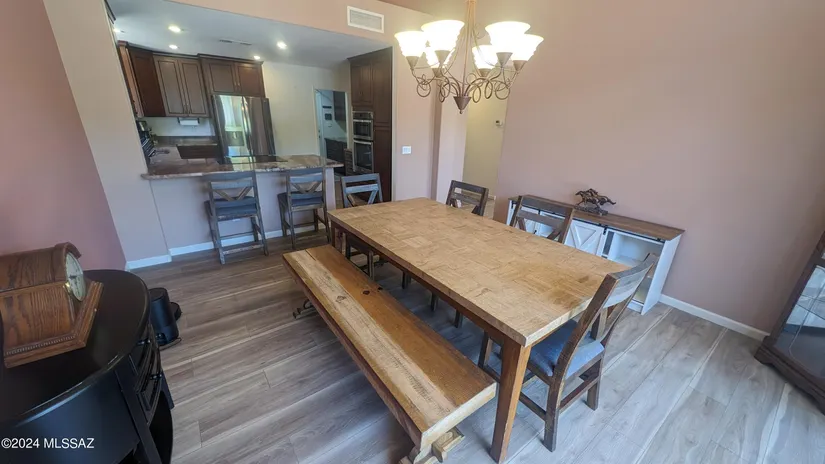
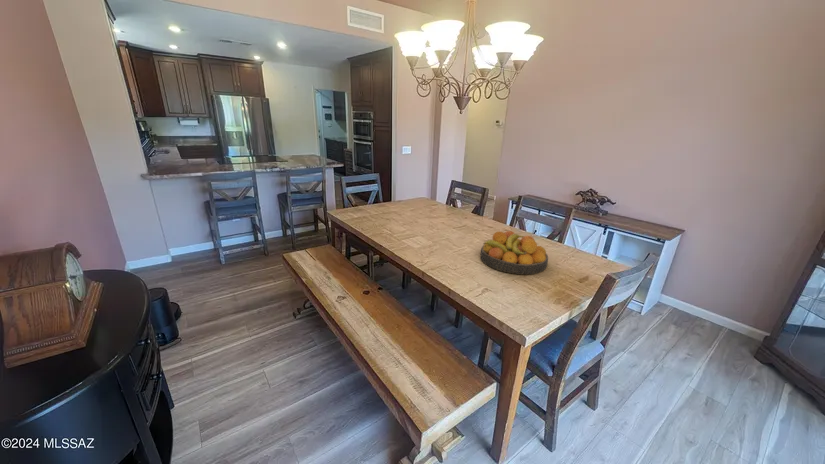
+ fruit bowl (514, 247)
